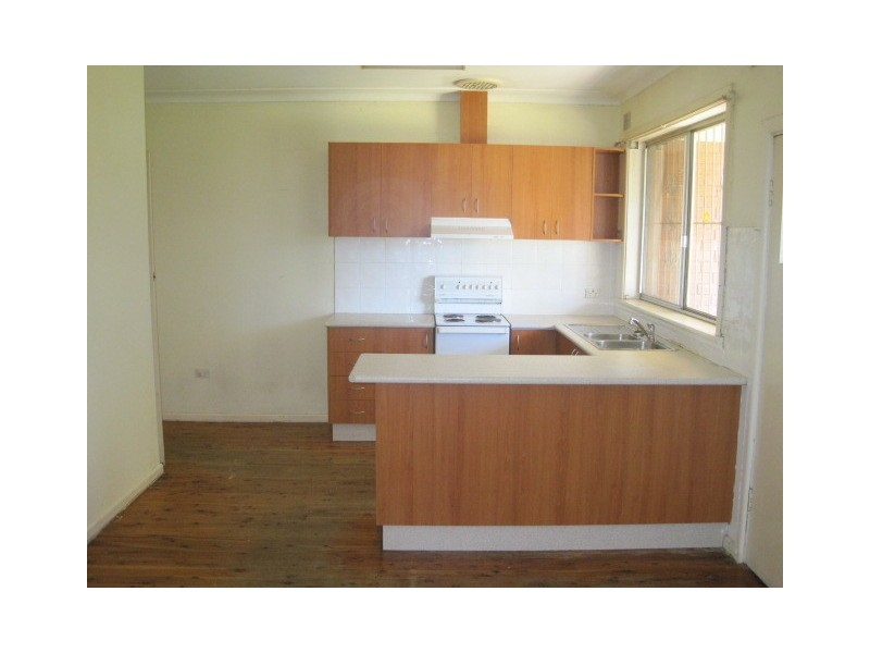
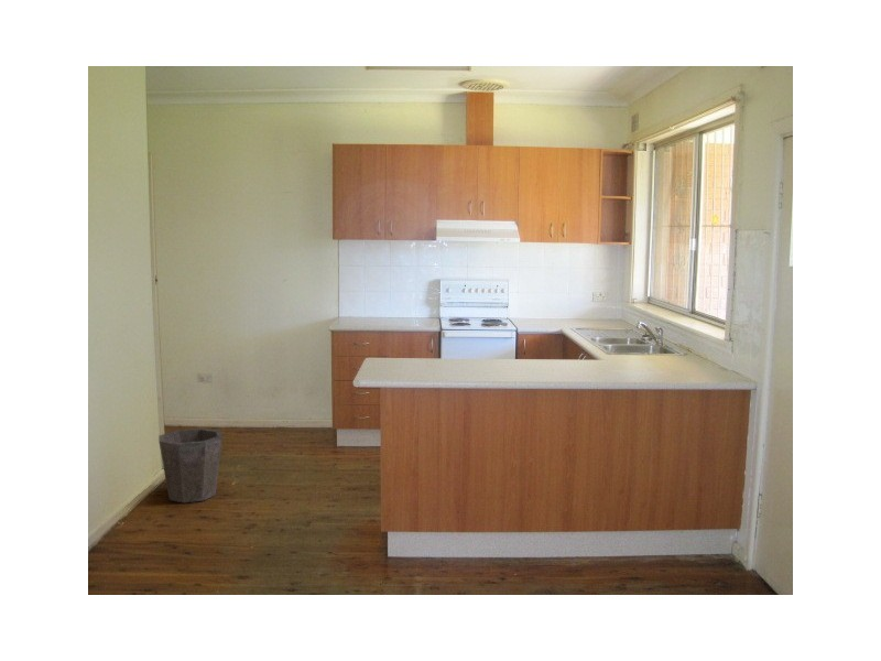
+ waste bin (191, 465)
